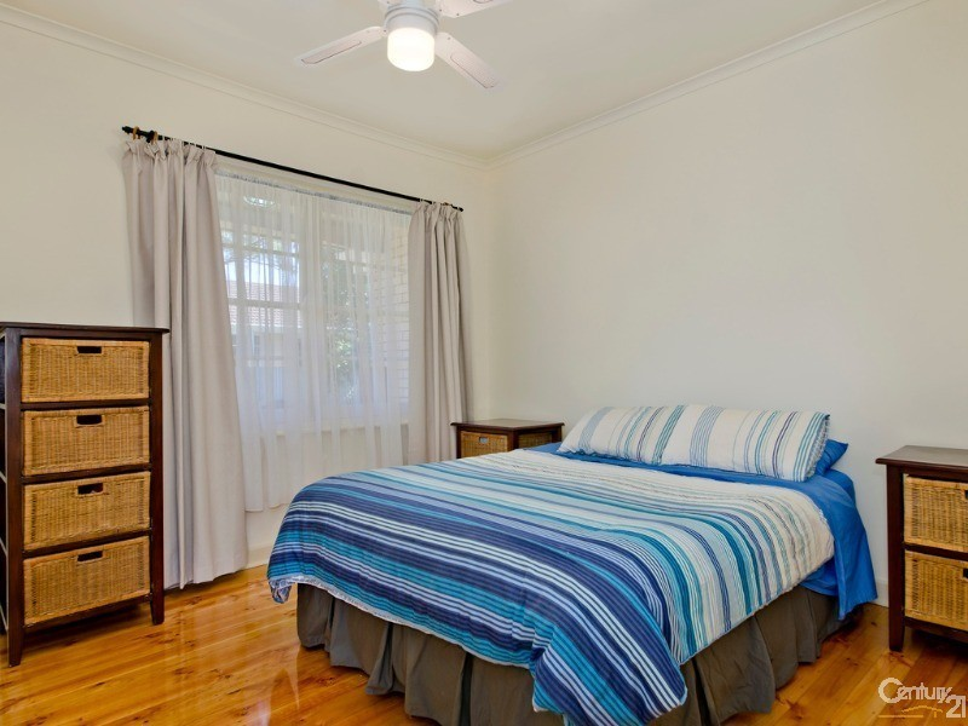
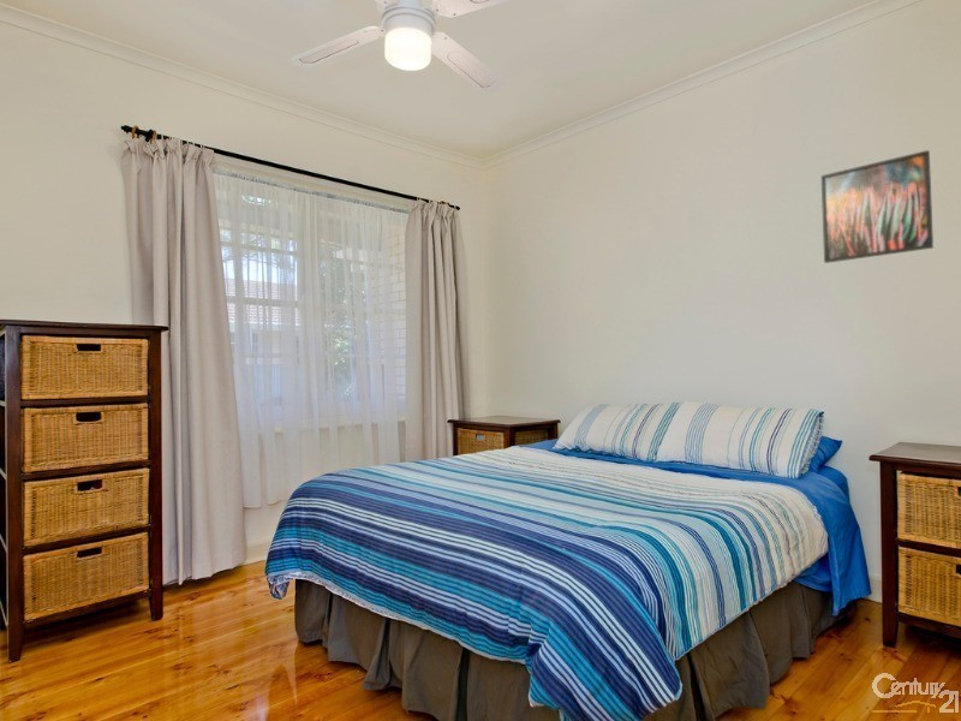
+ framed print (873, 209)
